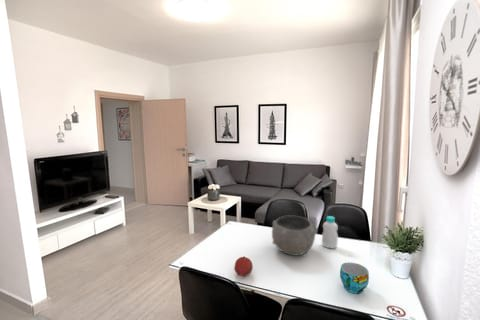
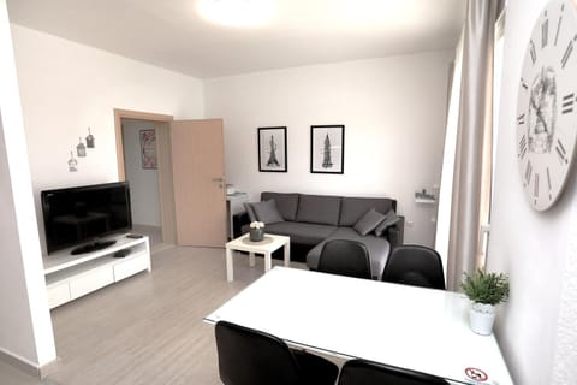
- cup (353, 277)
- bowl (292, 236)
- fruit (243, 265)
- bottle (330, 231)
